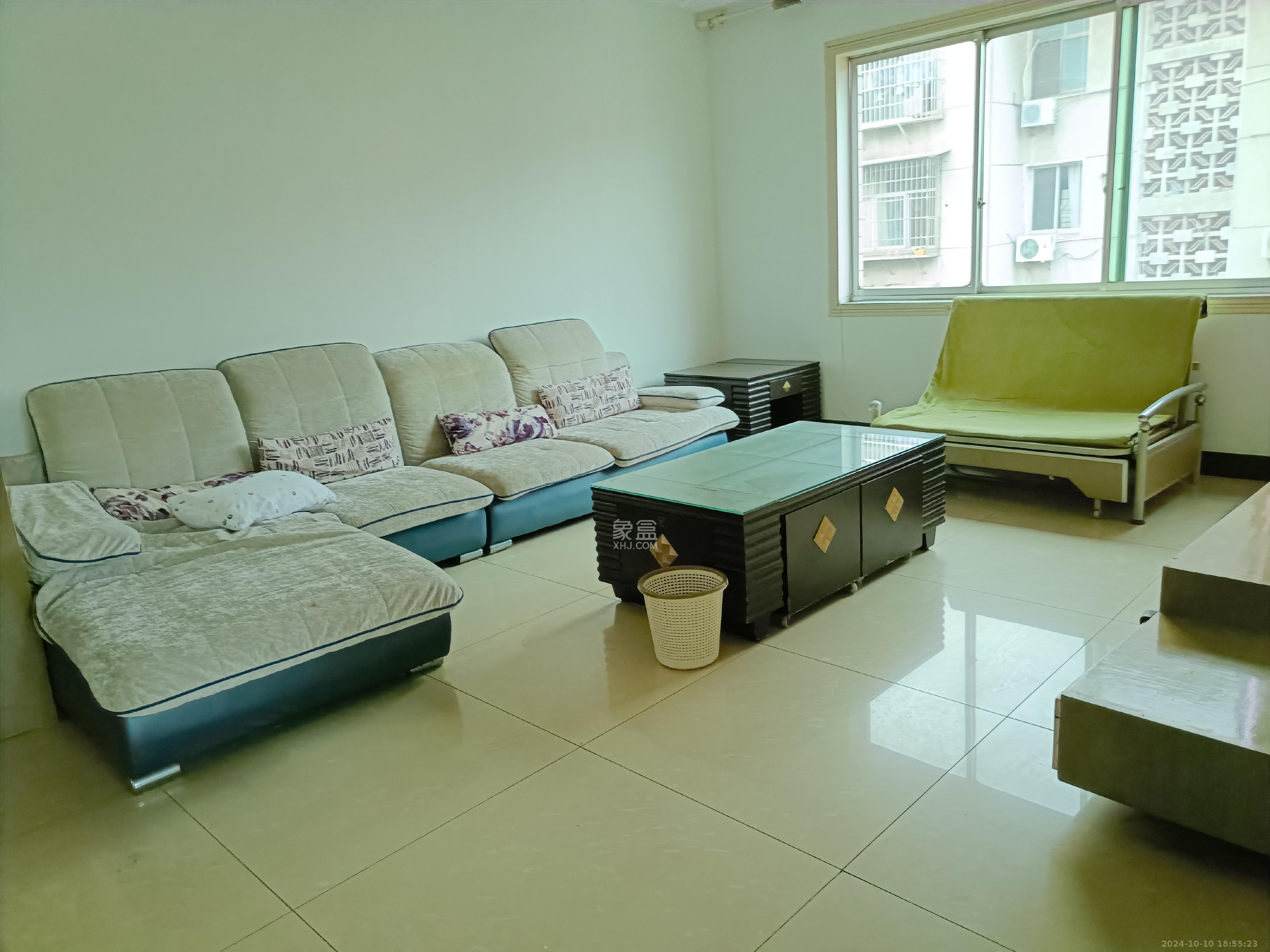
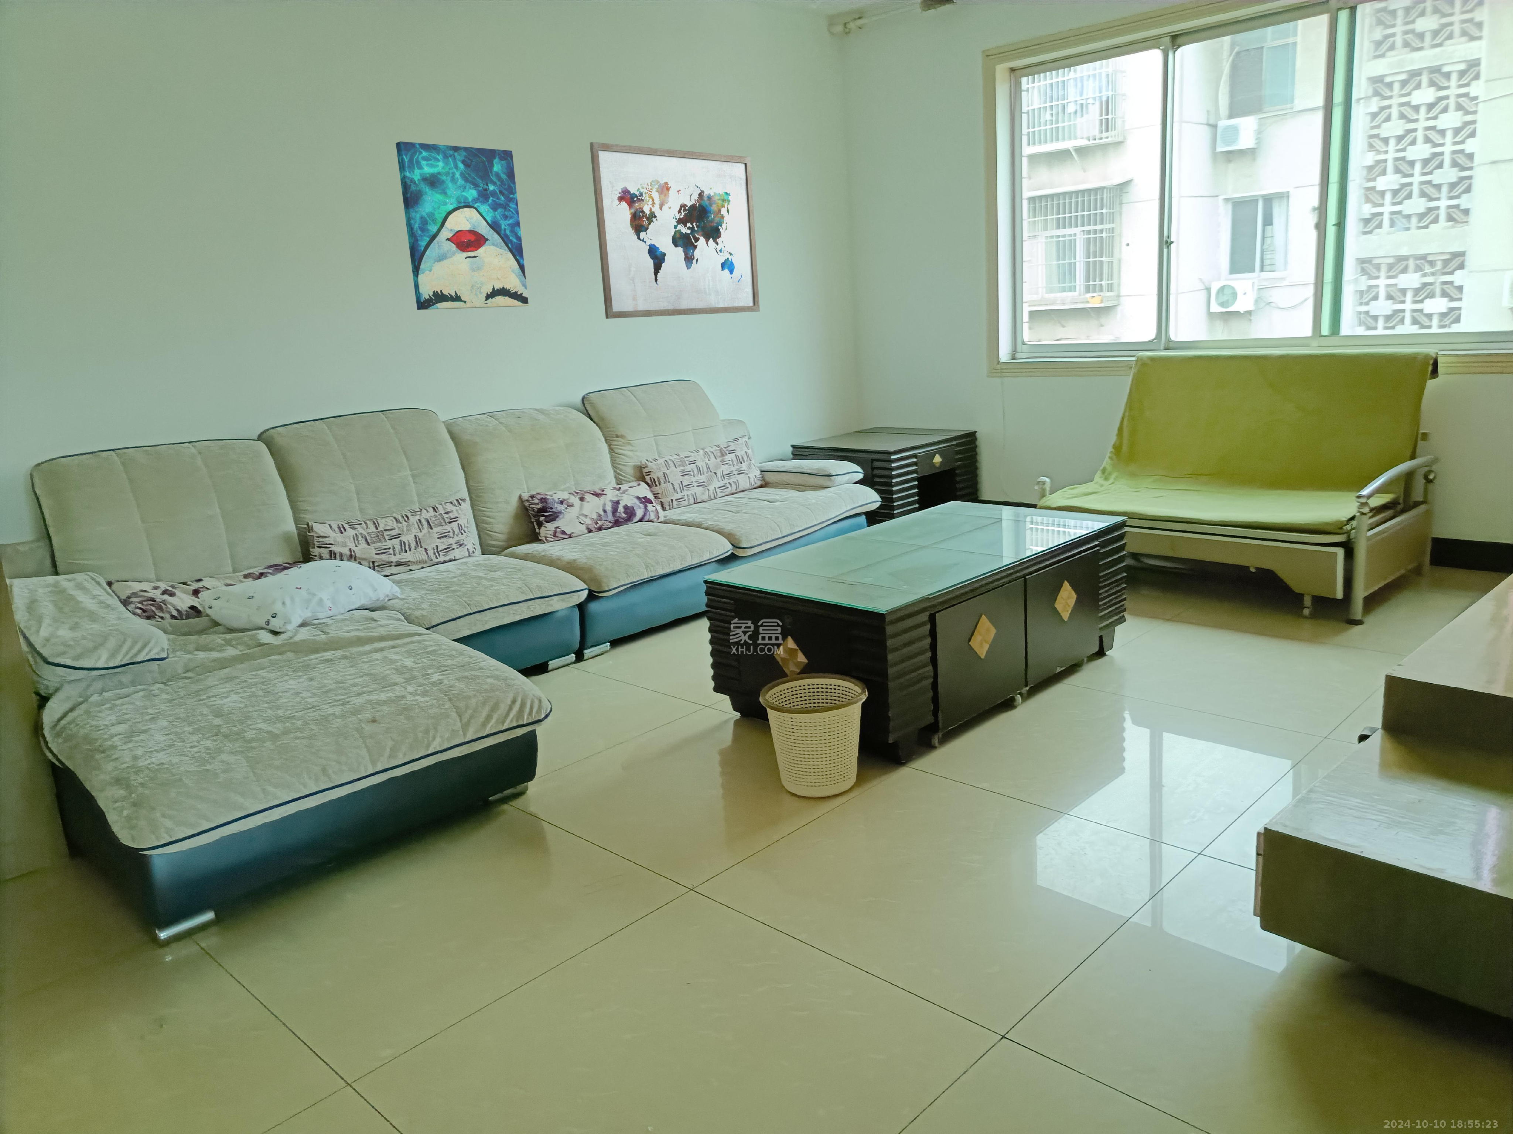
+ wall art (681, 233)
+ wall art (466, 229)
